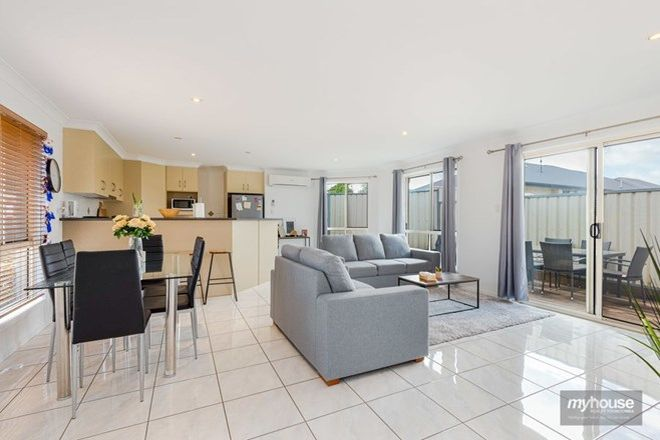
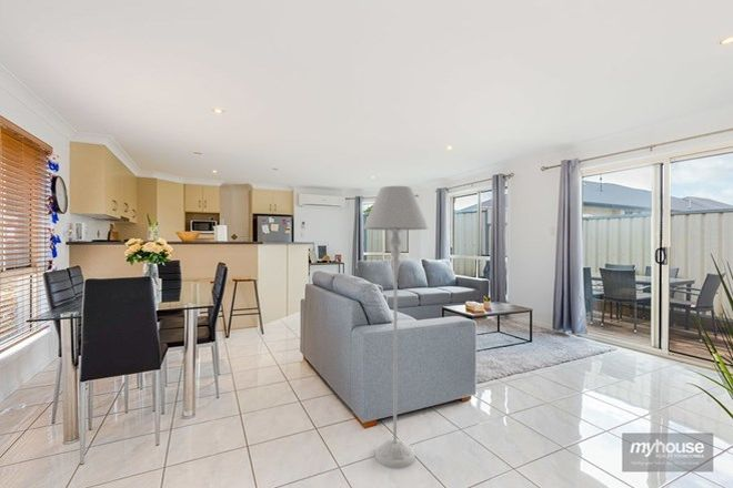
+ floor lamp (394, 322)
